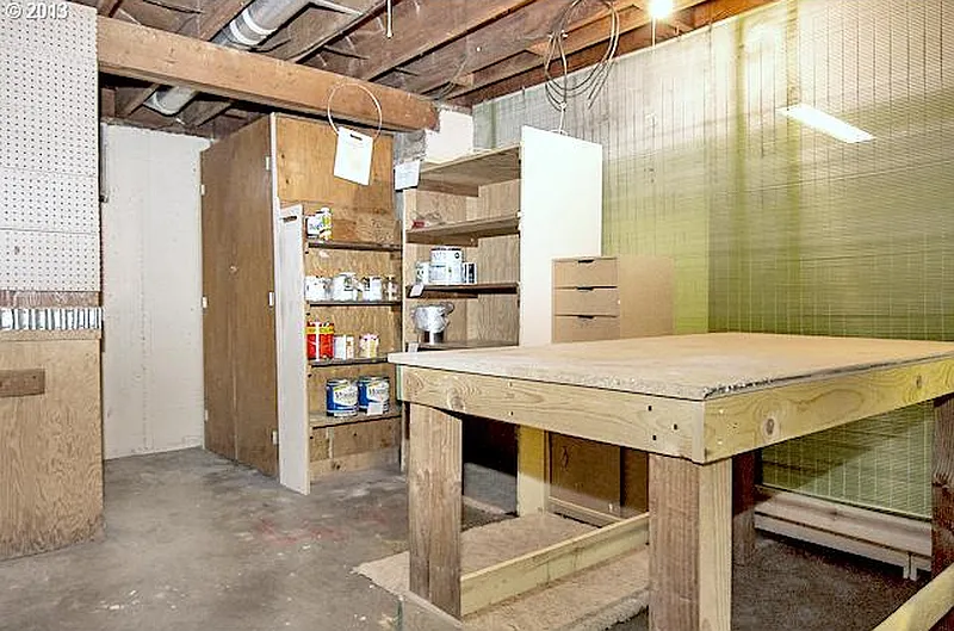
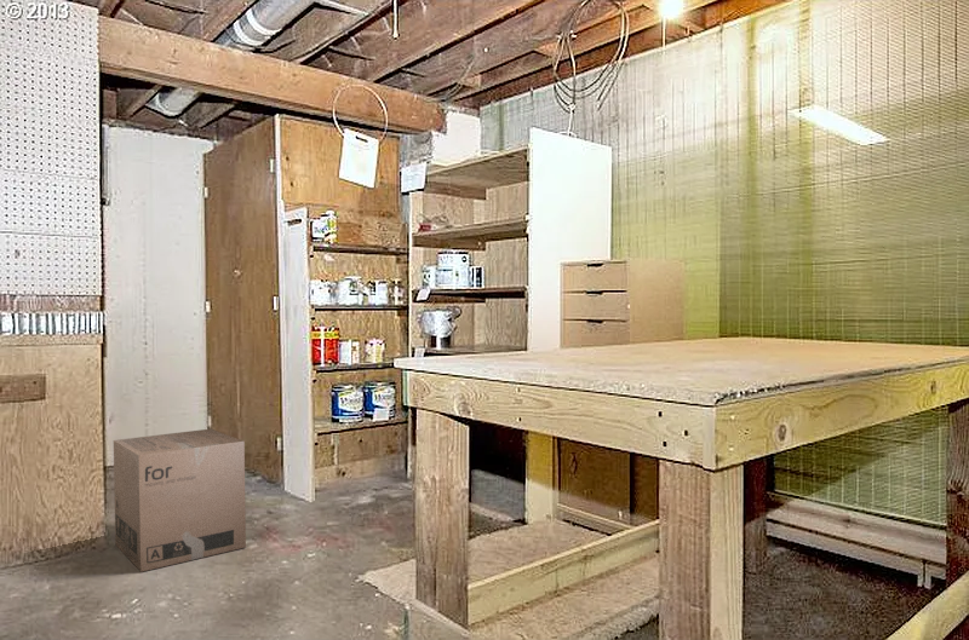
+ cardboard box (178, 492)
